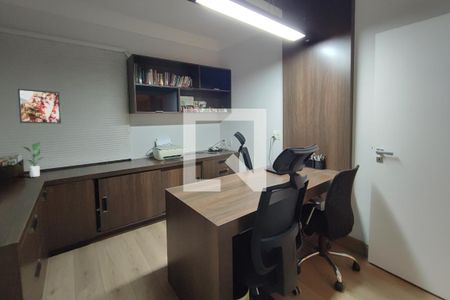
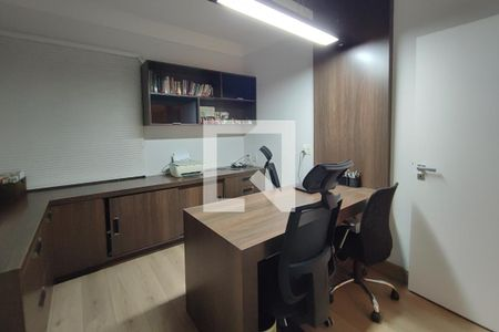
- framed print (40, 106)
- potted plant (33, 159)
